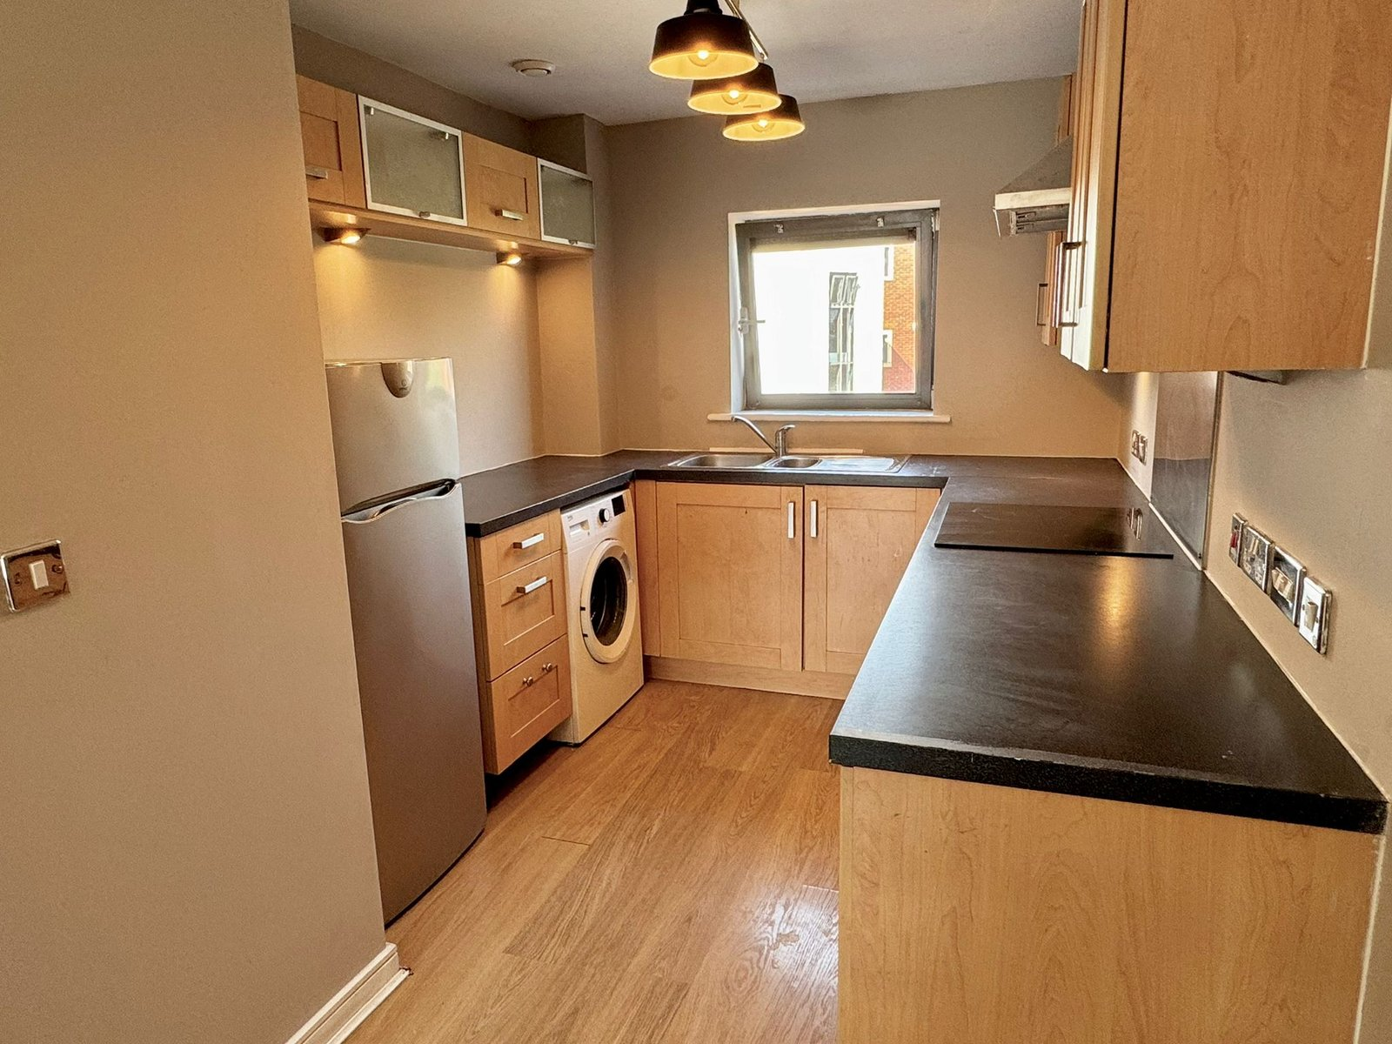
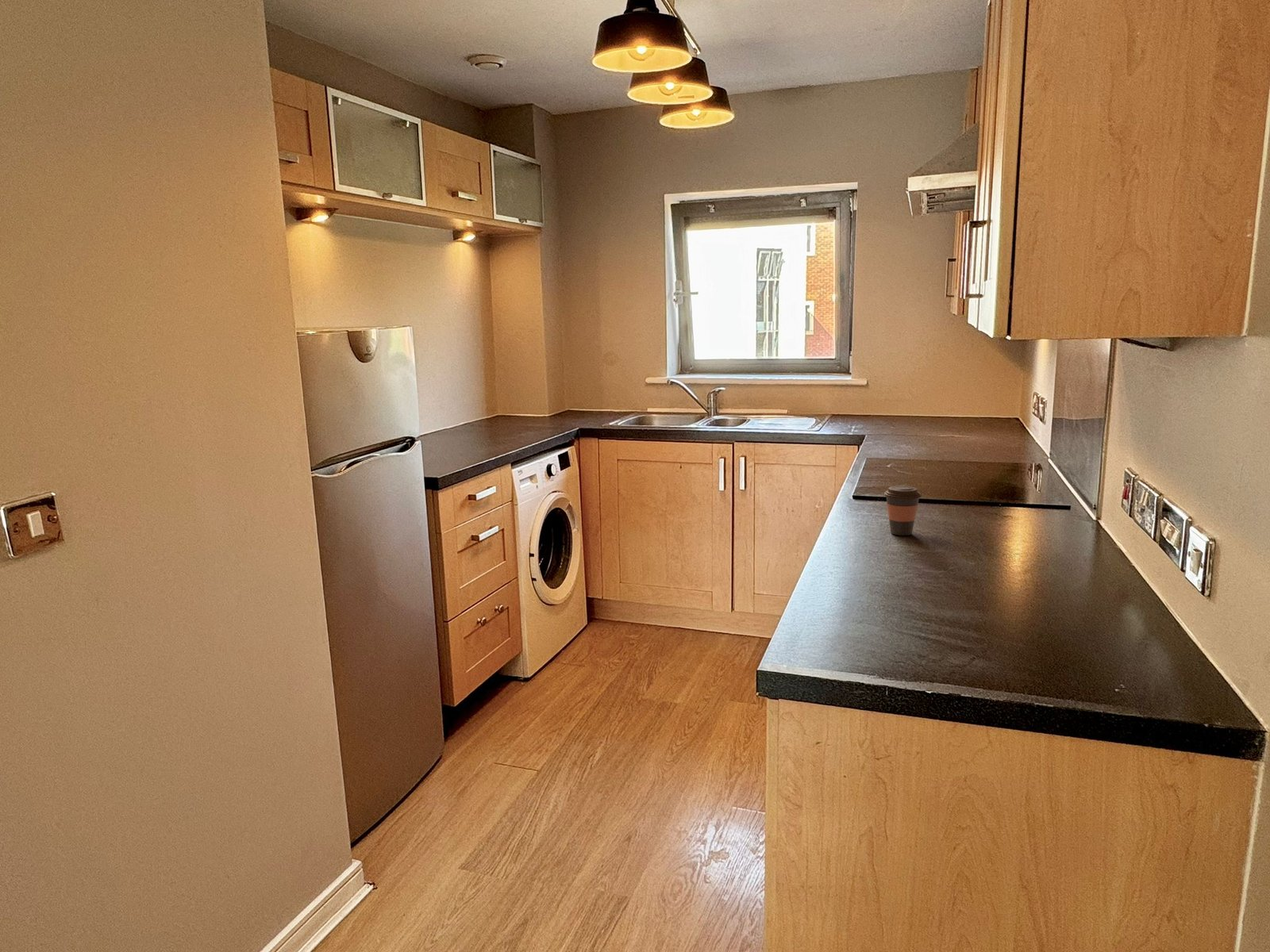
+ coffee cup (902, 510)
